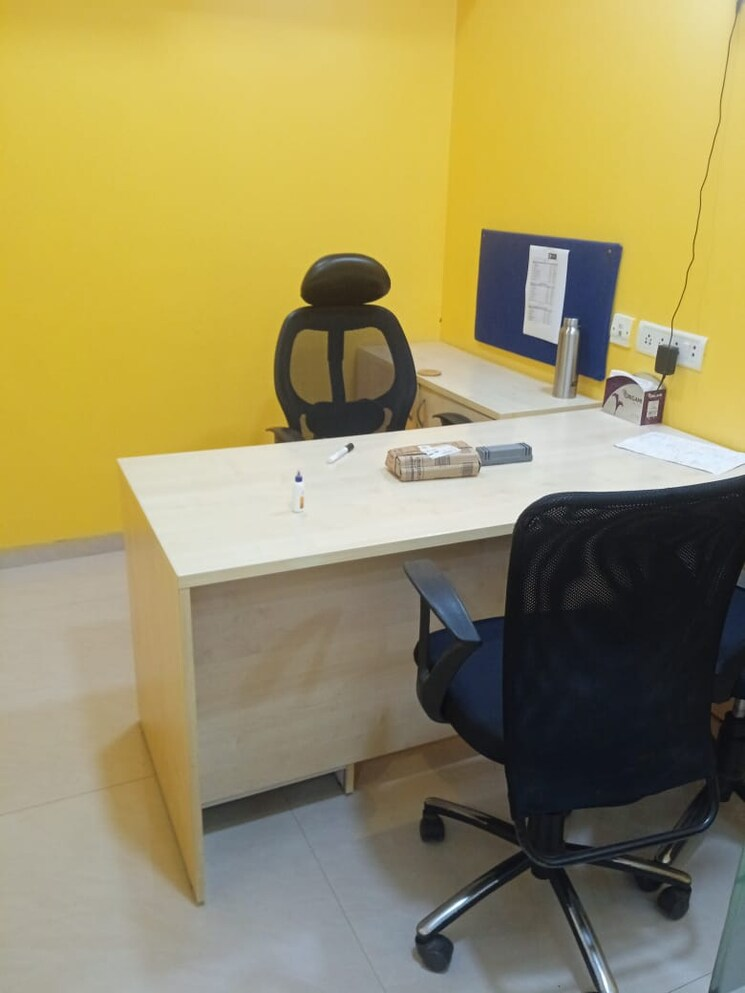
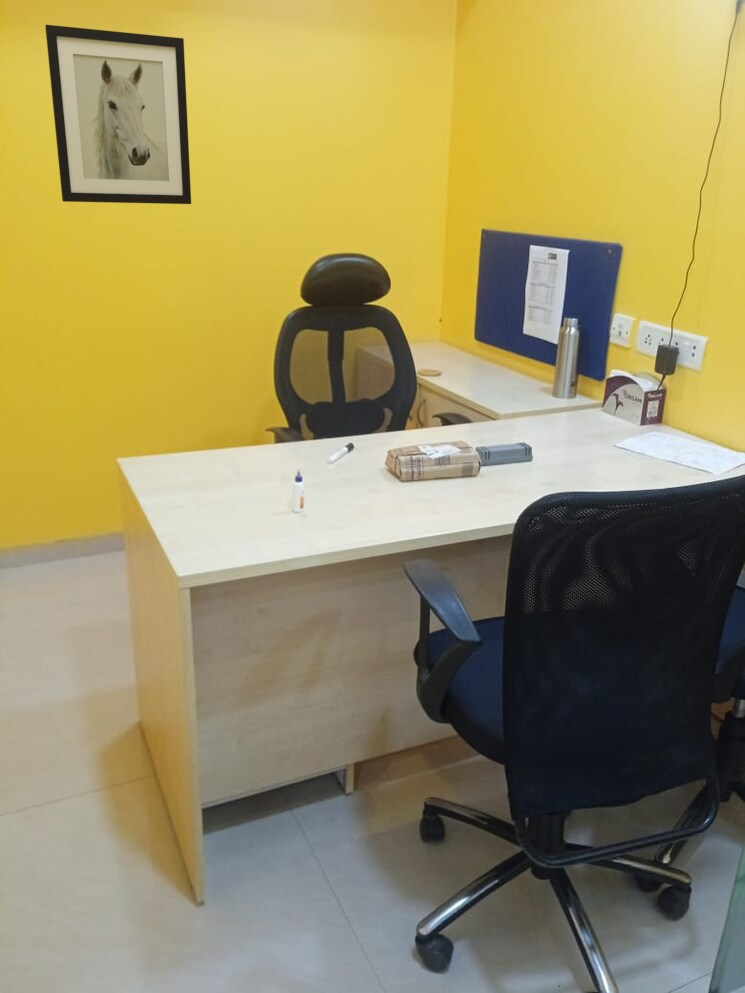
+ wall art (122, 120)
